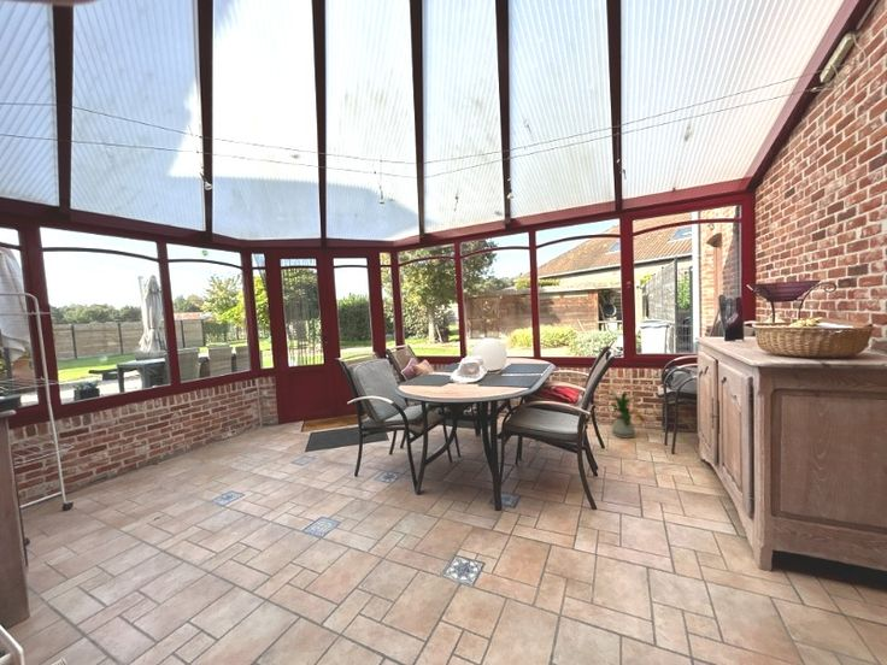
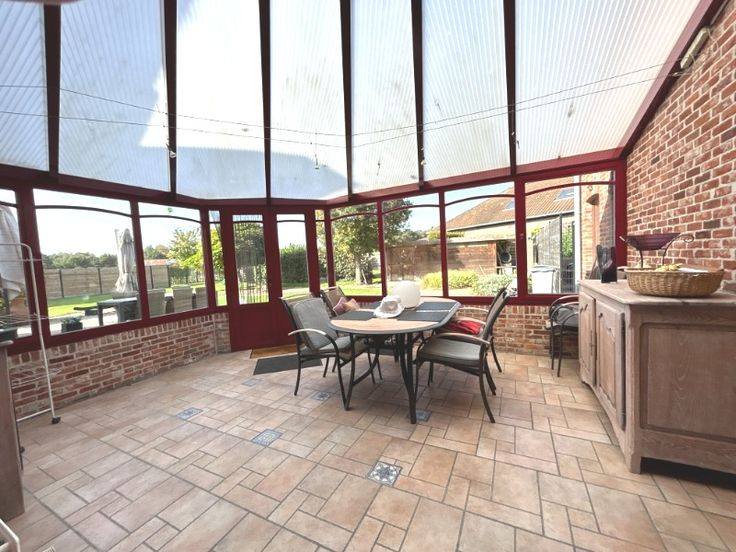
- house plant (623, 411)
